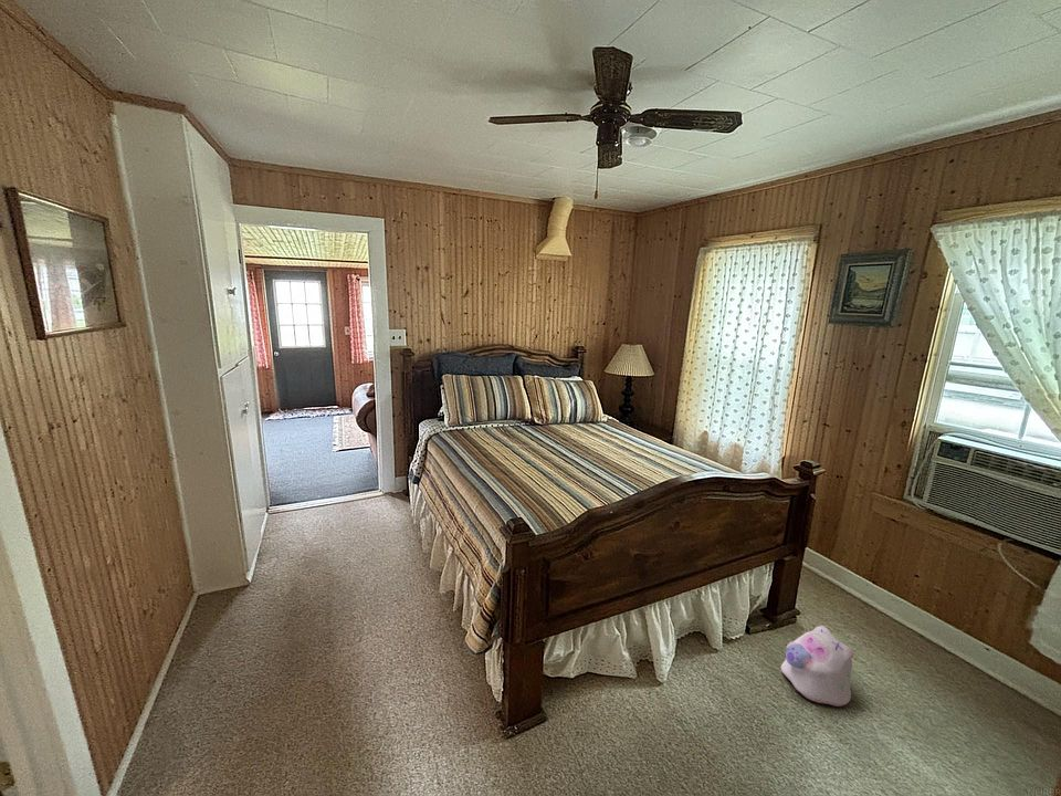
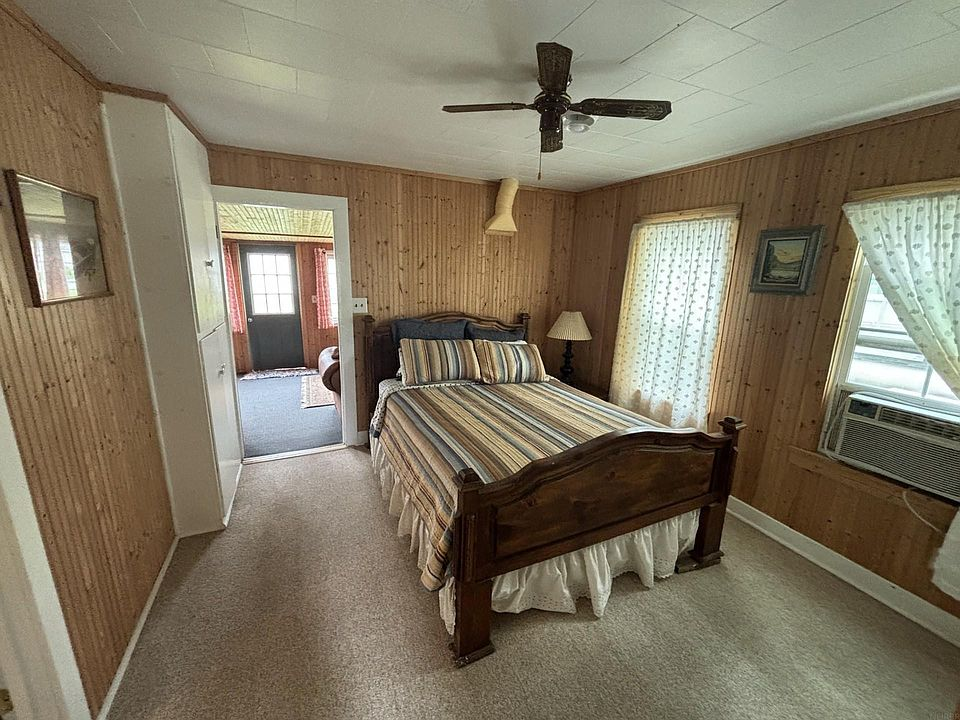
- plush toy (818, 660)
